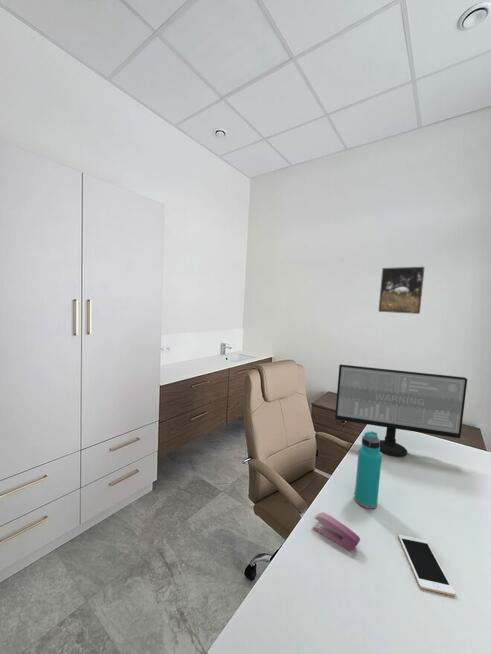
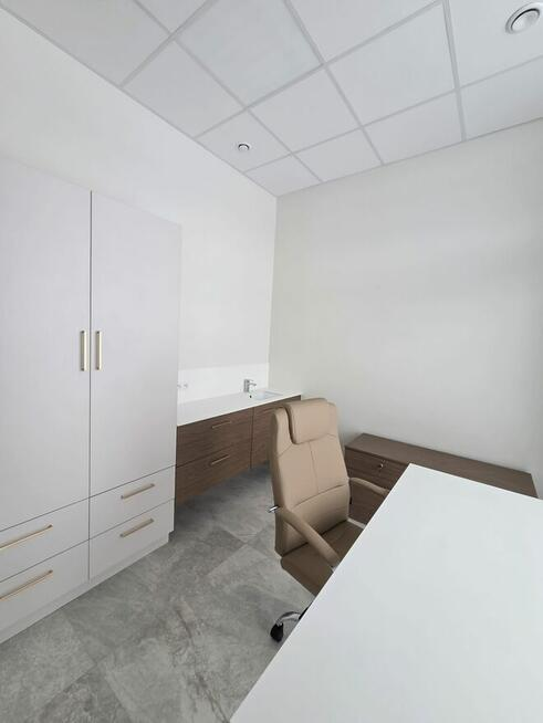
- water bottle (368, 467)
- stapler (336, 530)
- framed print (400, 290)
- computer monitor (394, 410)
- cell phone (423, 561)
